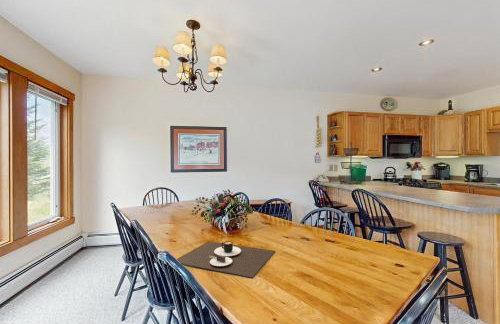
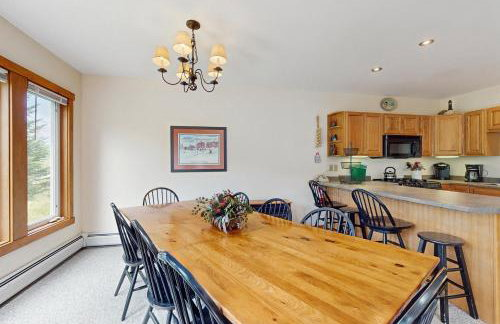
- place mat (226, 251)
